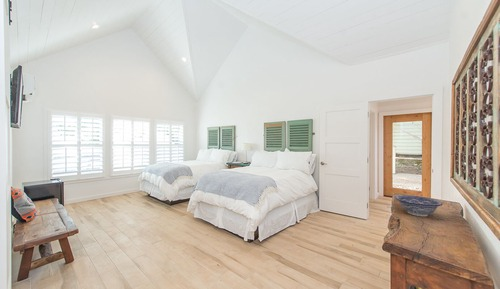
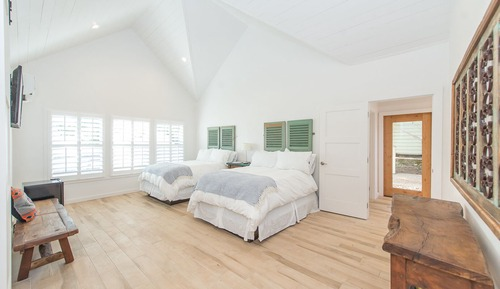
- decorative bowl (417, 206)
